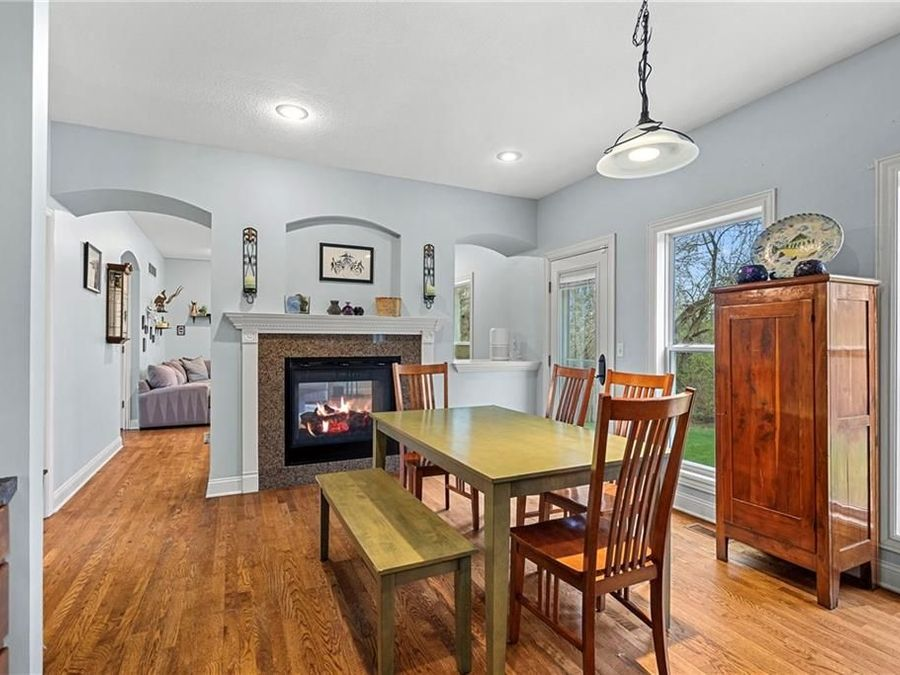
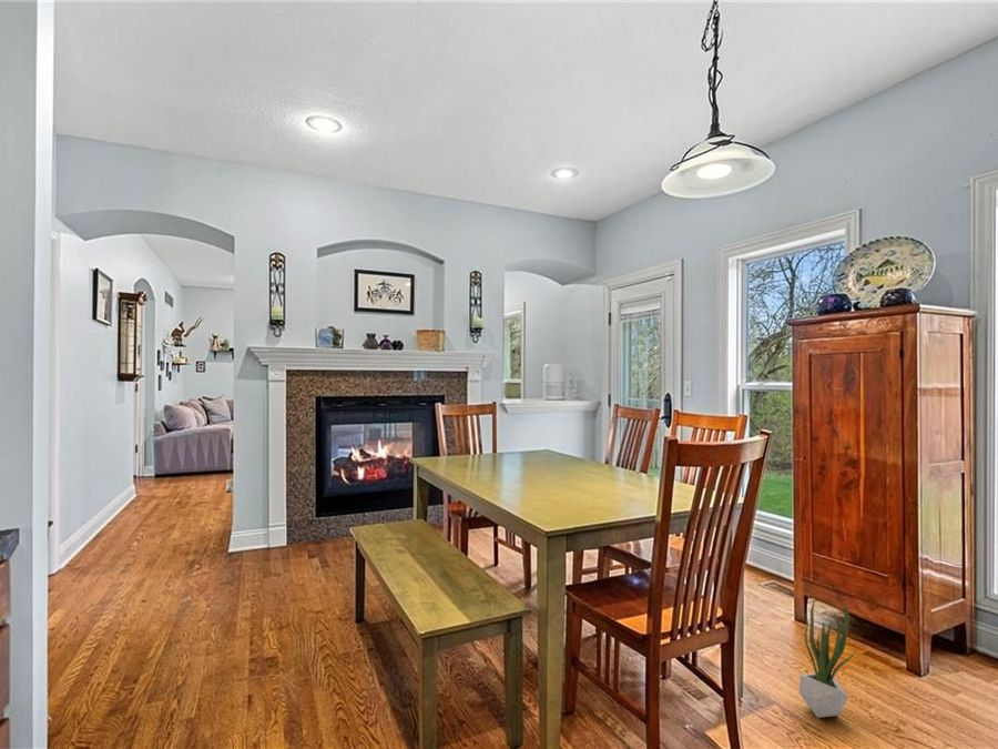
+ potted plant (827, 658)
